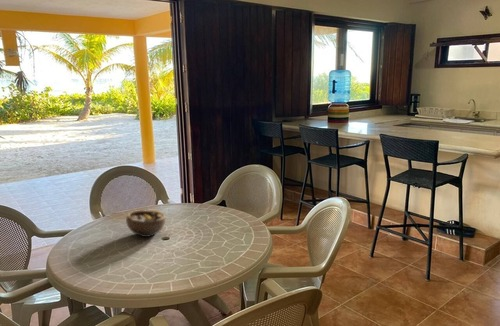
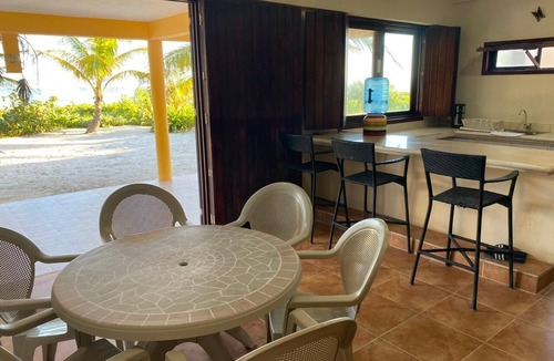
- bowl (146, 221)
